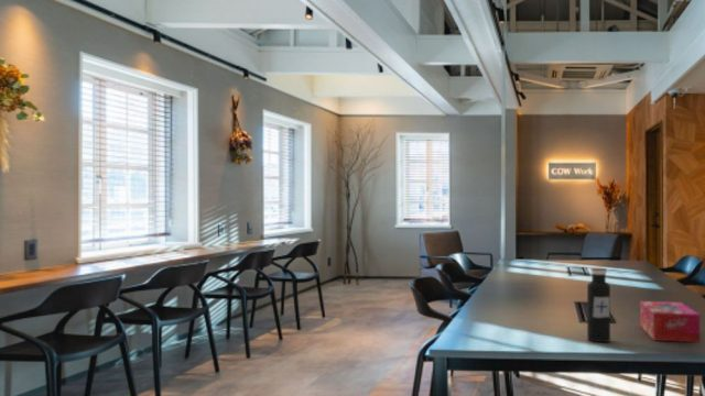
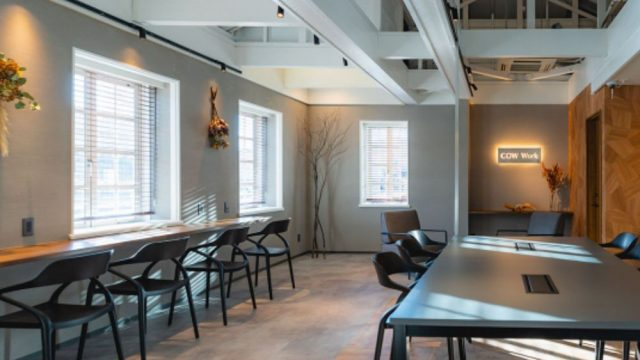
- water bottle (598, 304)
- tissue box (668, 320)
